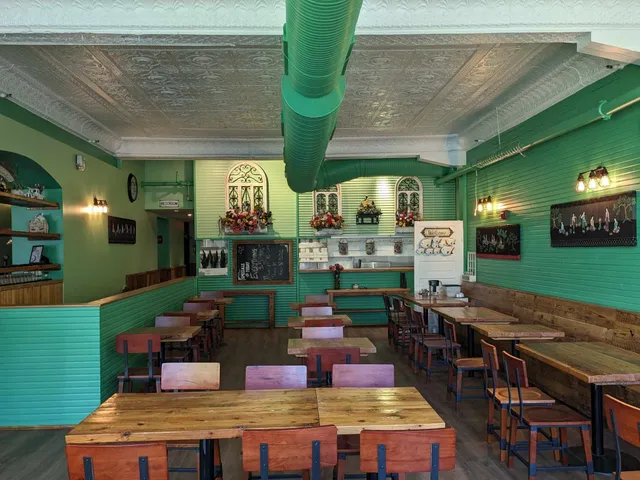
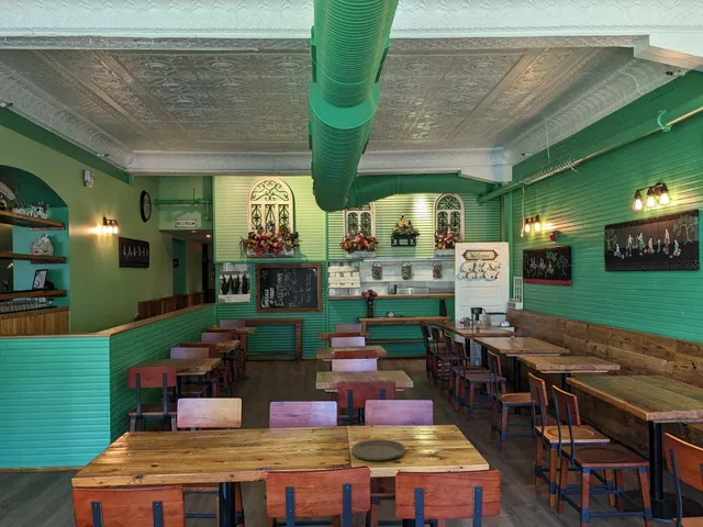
+ plate (378, 450)
